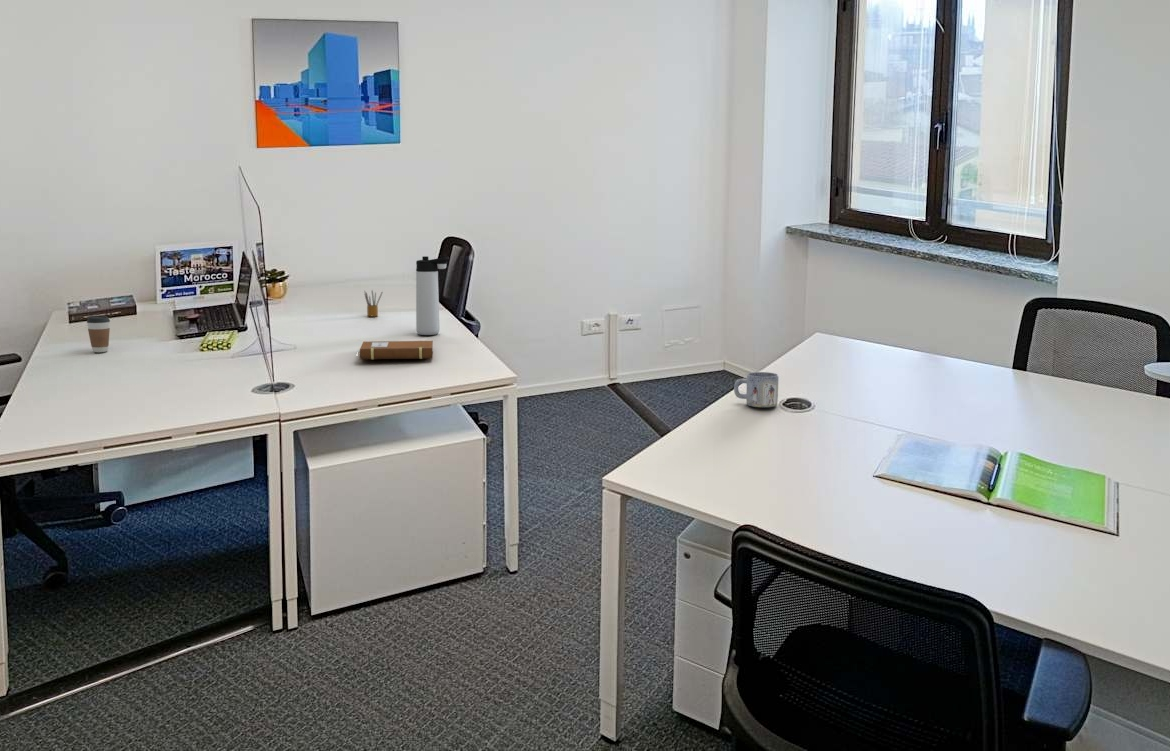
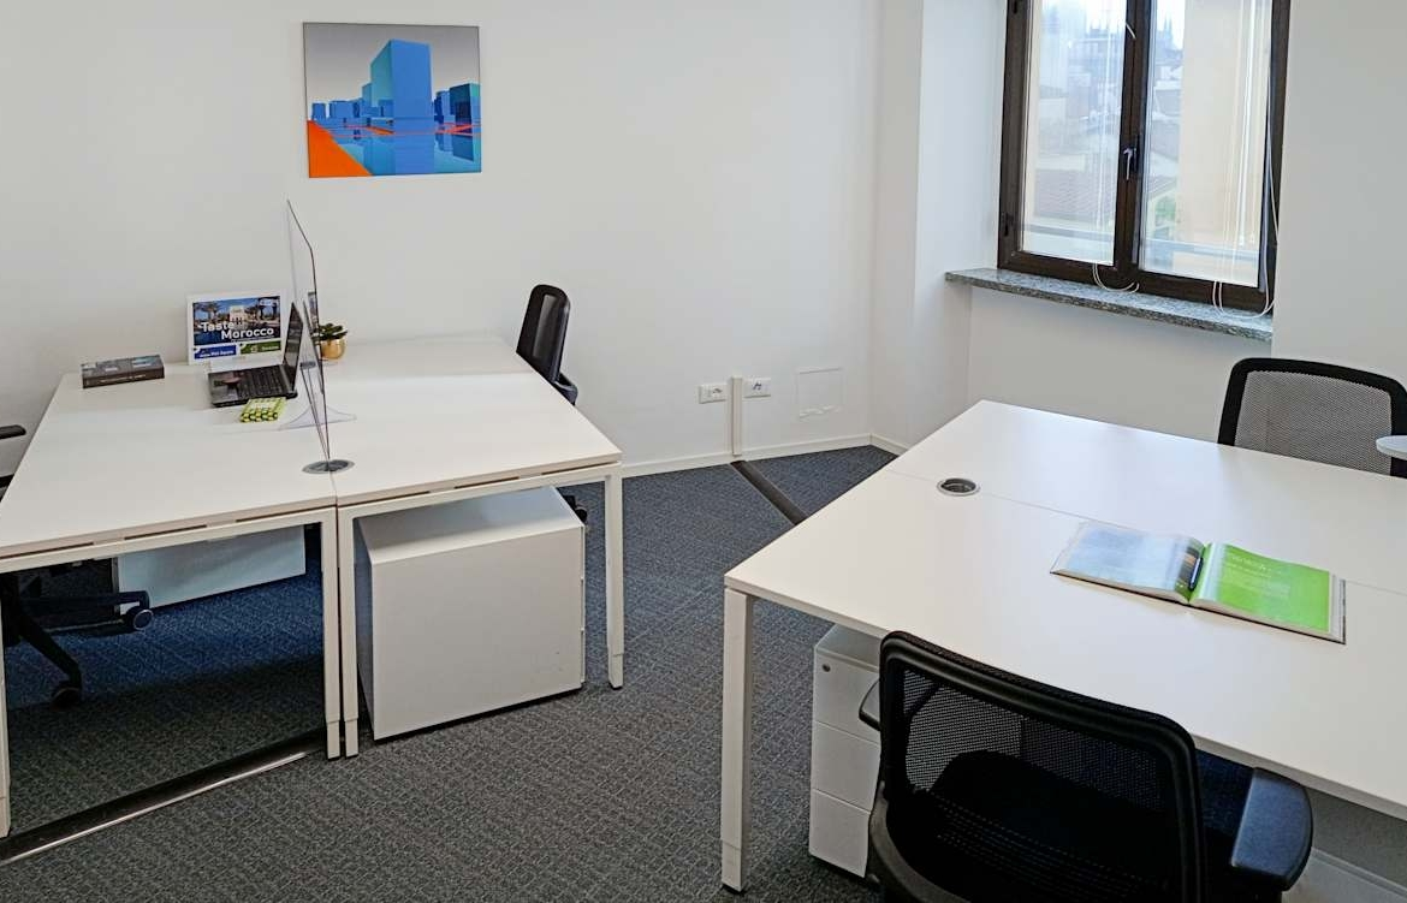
- thermos bottle (432, 295)
- notebook (395, 350)
- mug (755, 389)
- coffee cup (99, 334)
- pencil box (373, 303)
